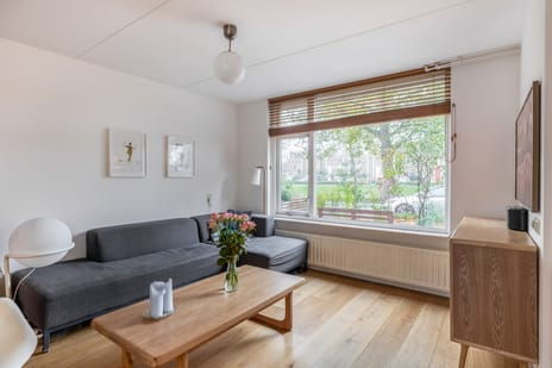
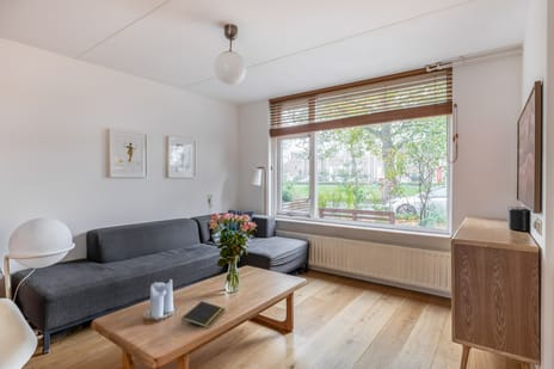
+ notepad (204, 313)
